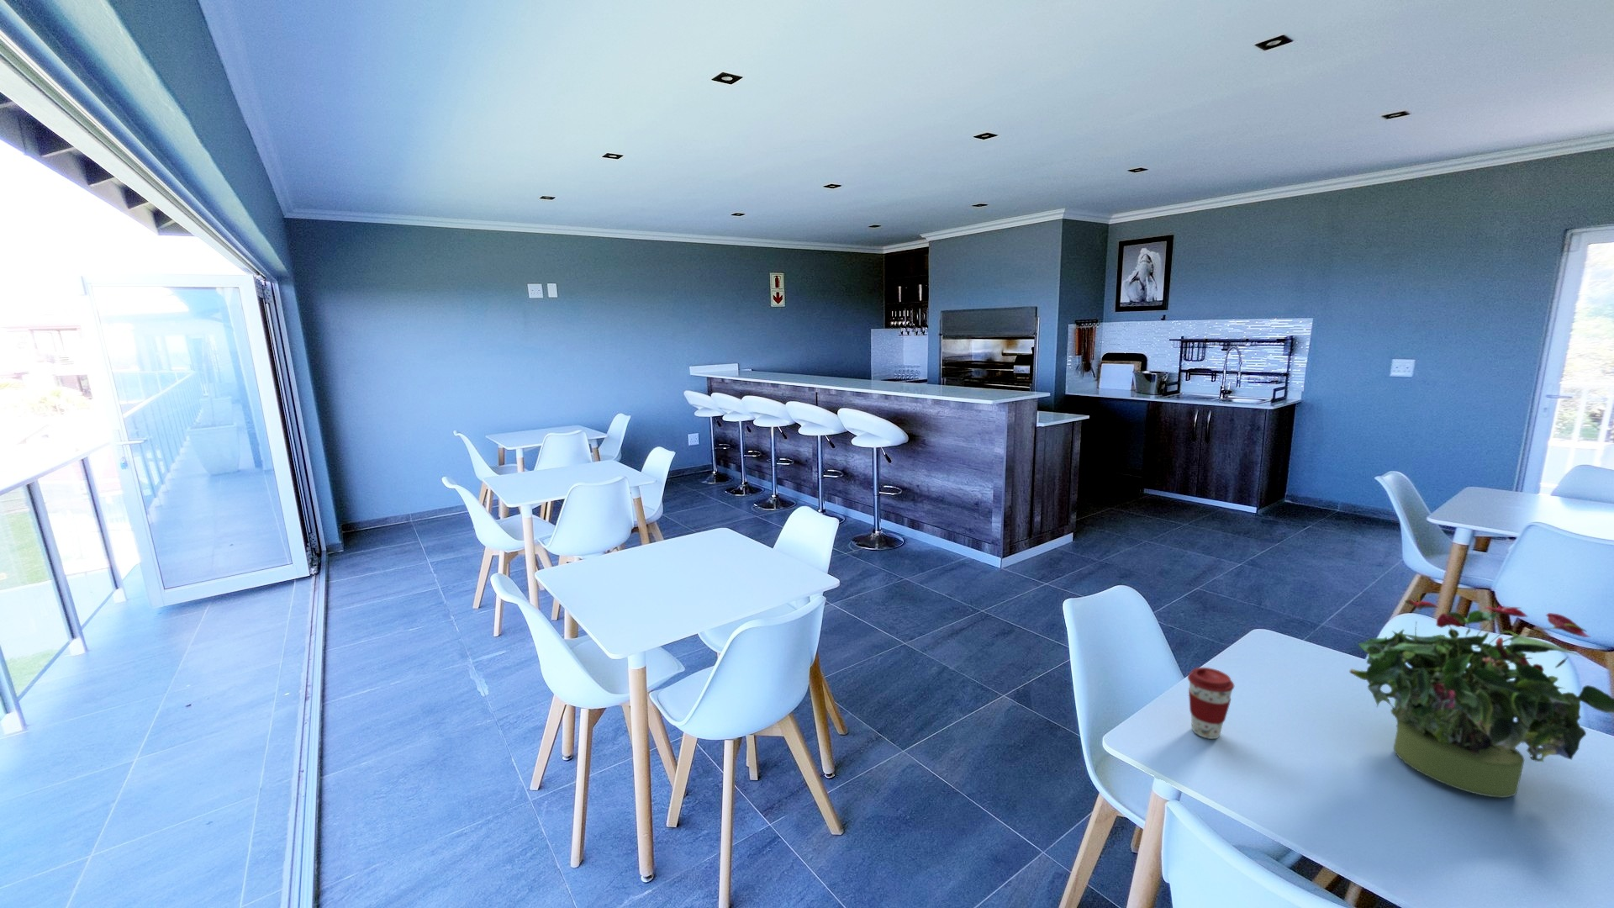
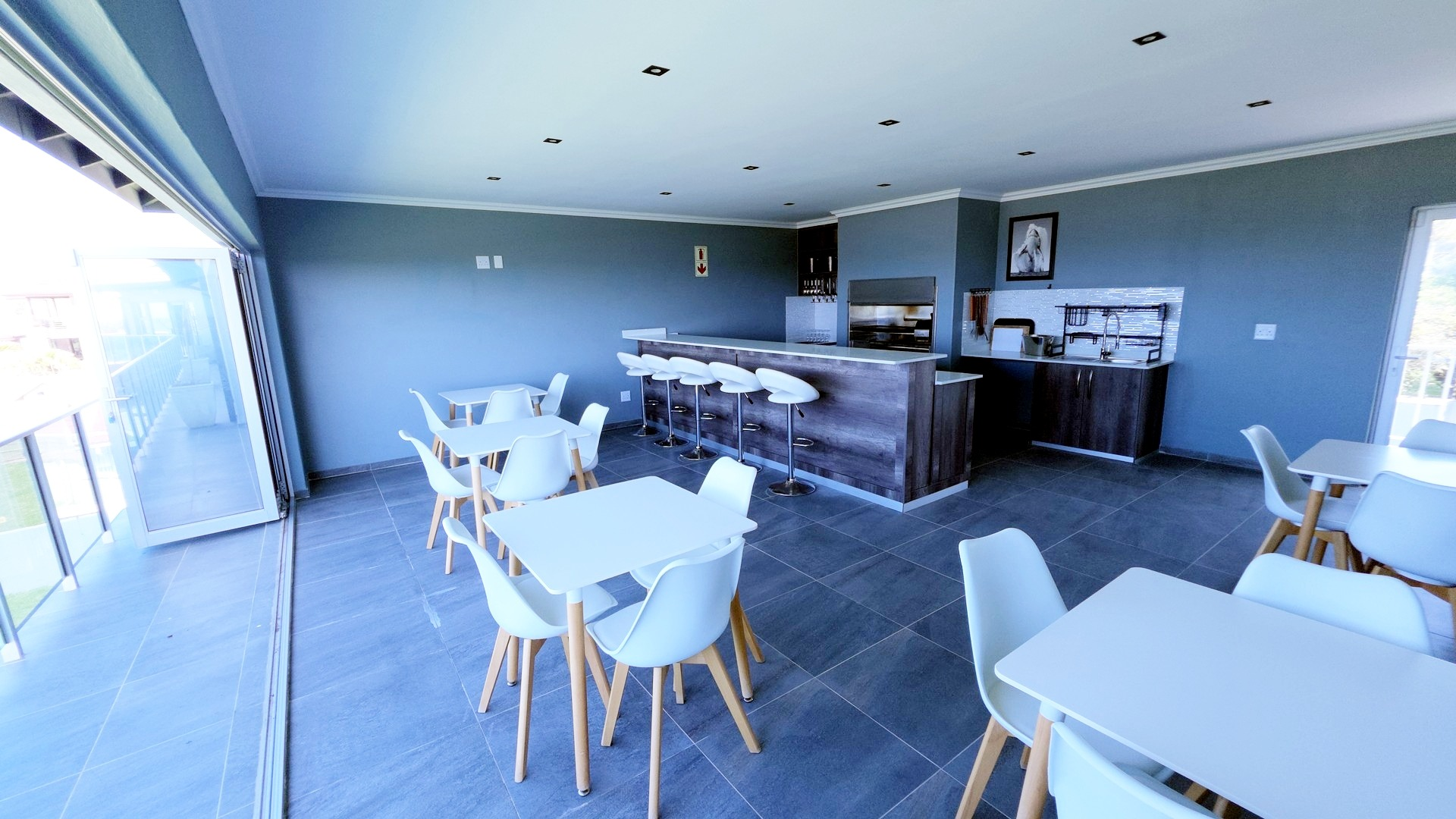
- coffee cup (1208, 703)
- potted plant (1455, 677)
